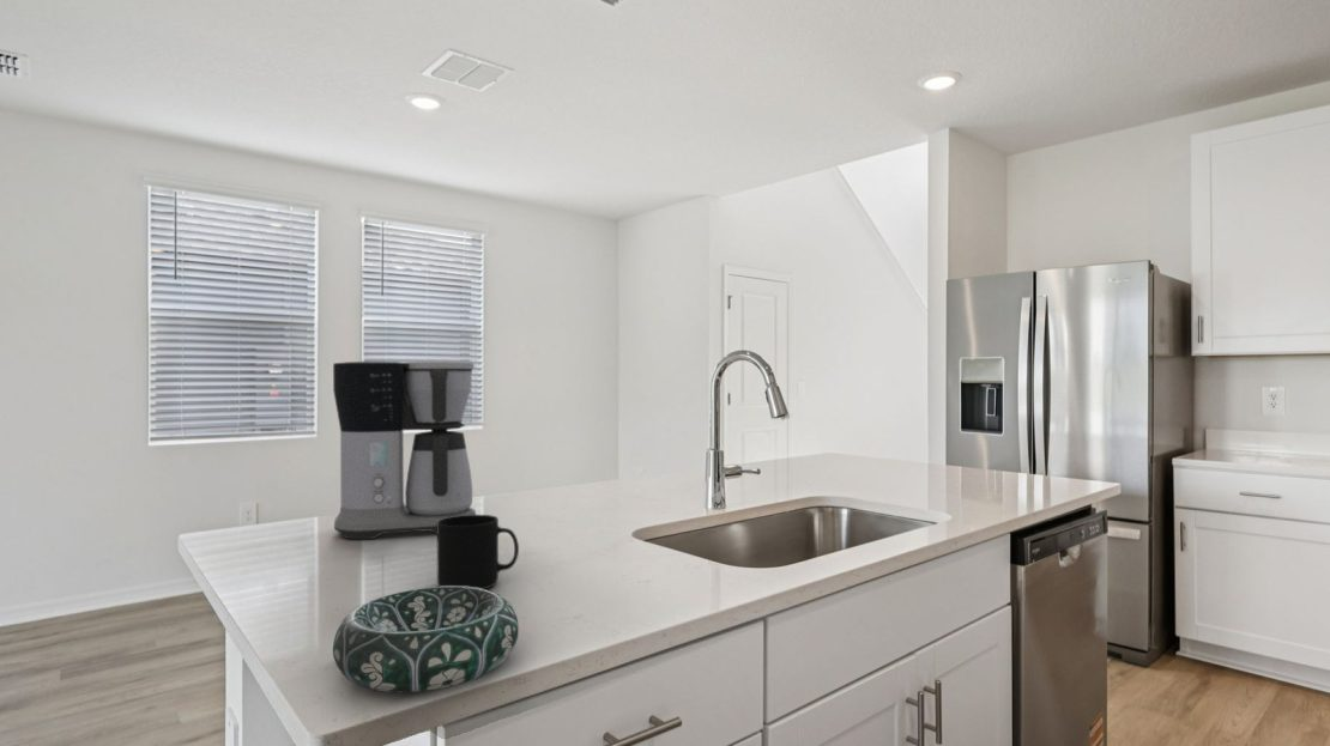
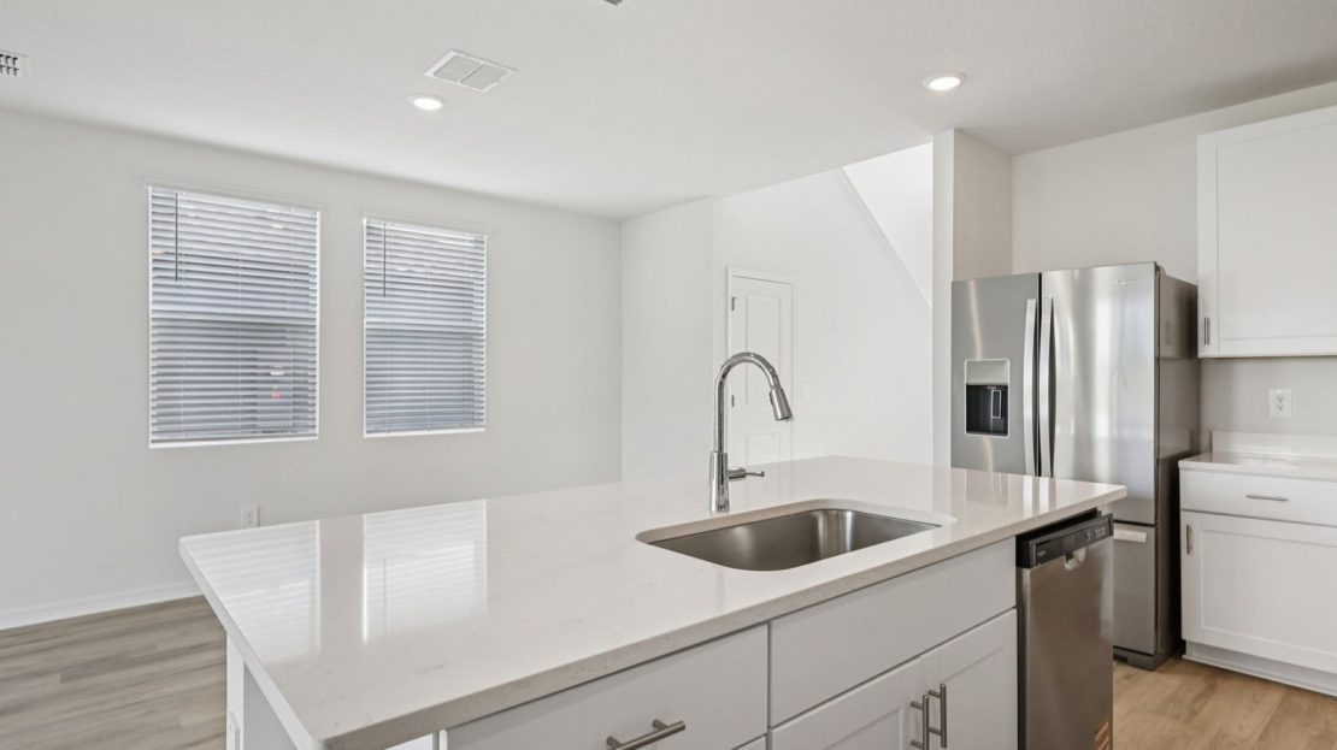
- decorative bowl (429, 635)
- mug (477, 552)
- coffee maker (403, 445)
